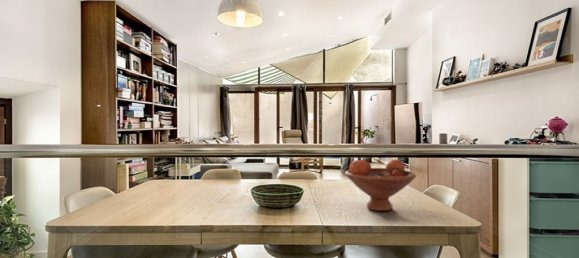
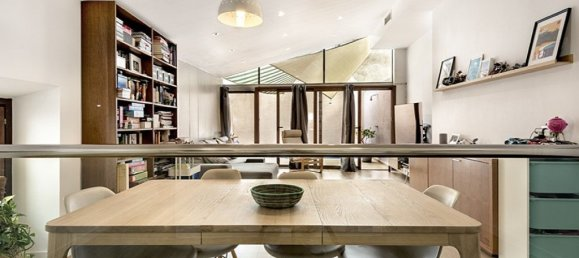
- fruit bowl (379, 183)
